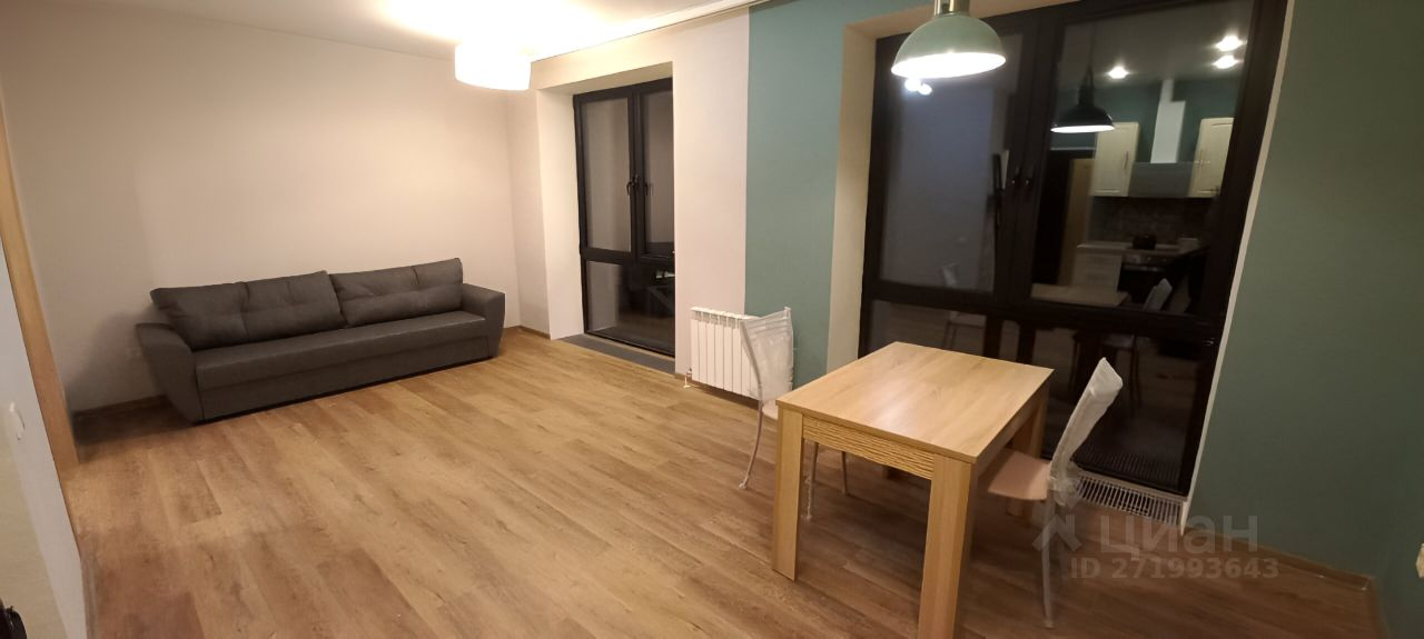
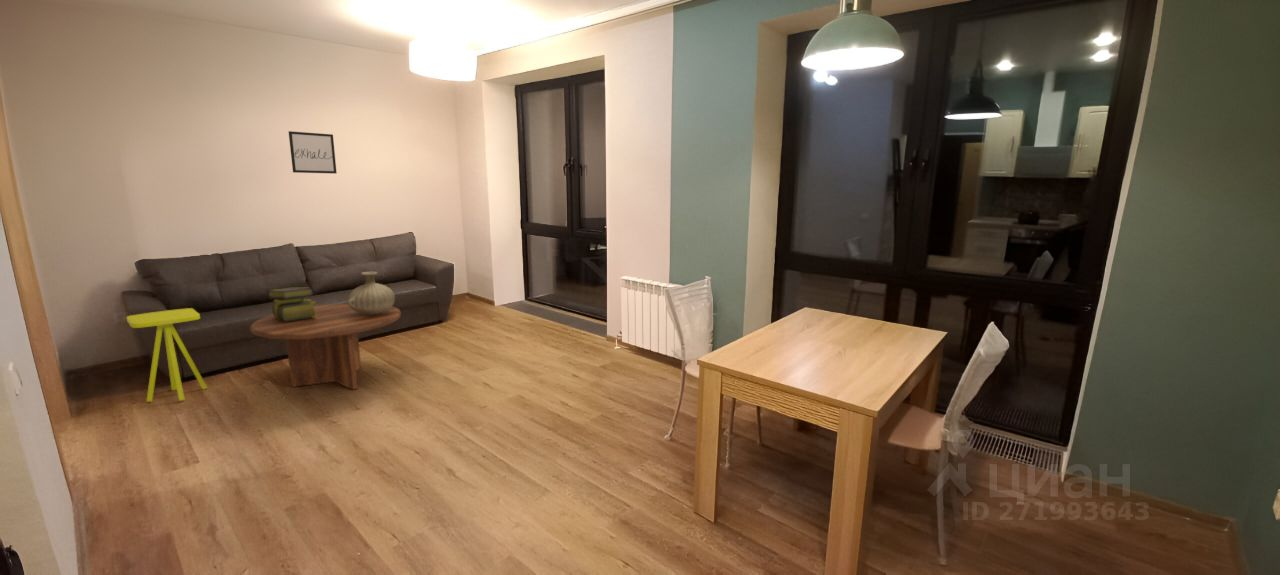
+ side table (170, 356)
+ wall art (313, 153)
+ coffee table (333, 349)
+ stack of books (291, 302)
+ vase (371, 293)
